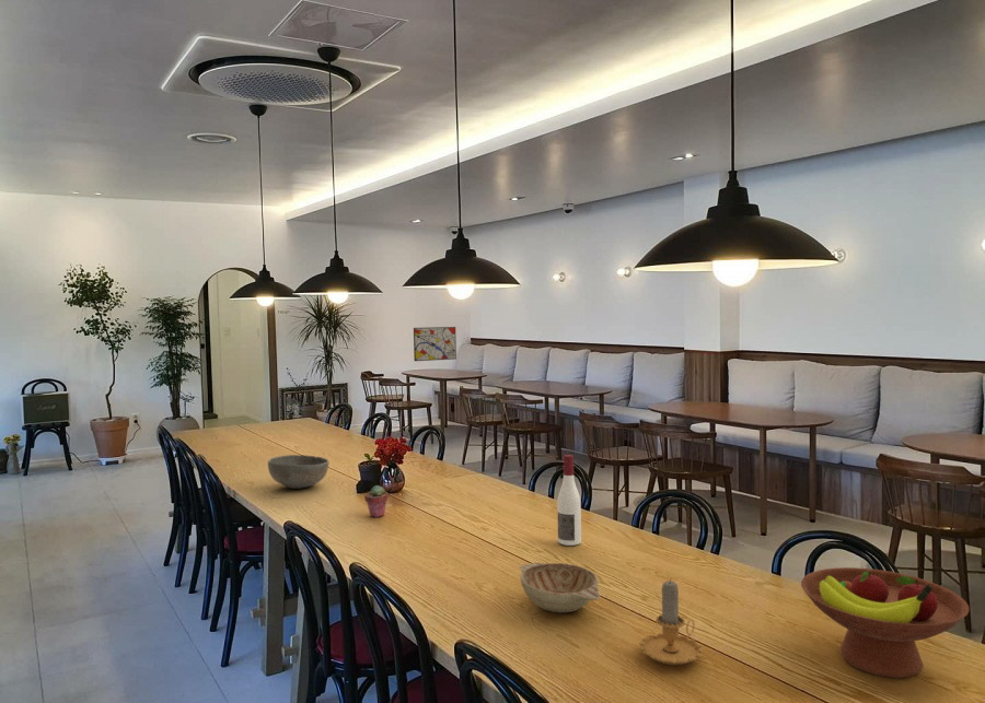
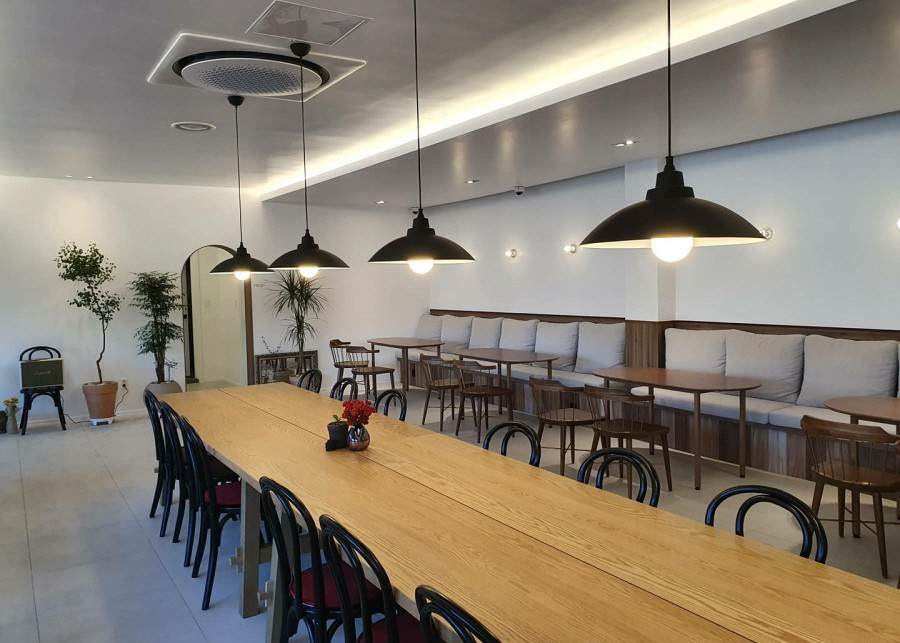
- decorative bowl (559, 590)
- candle (674, 616)
- bowl (299, 472)
- fruit bowl (880, 613)
- wall art (434, 343)
- potted succulent (376, 500)
- alcohol (568, 499)
